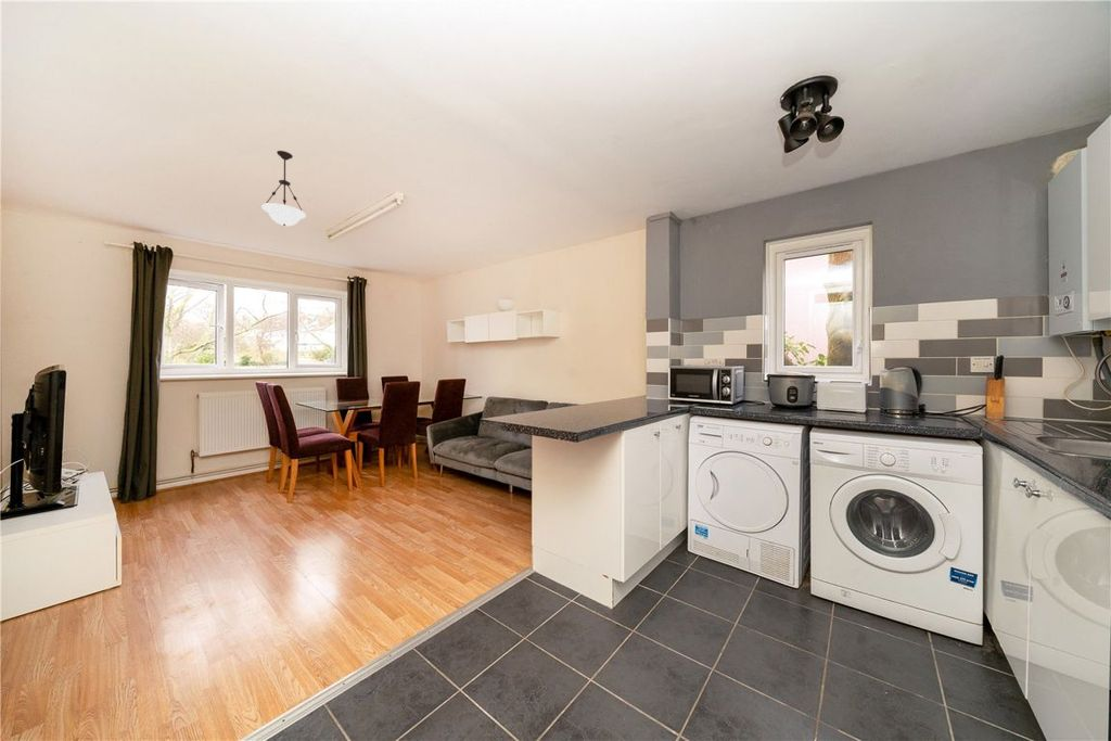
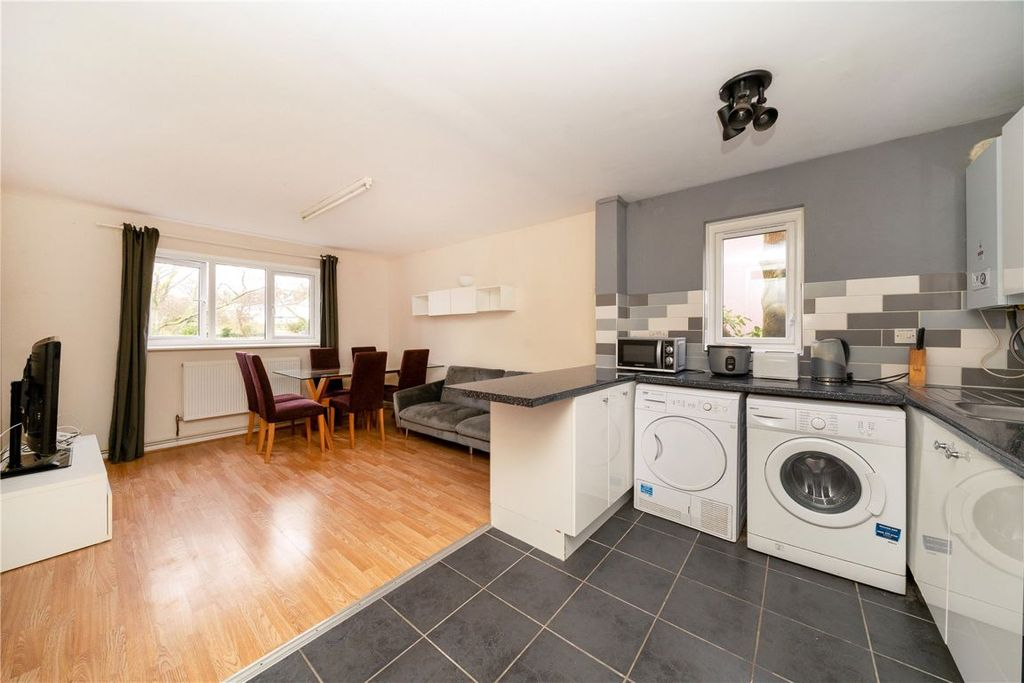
- pendant light (284, 190)
